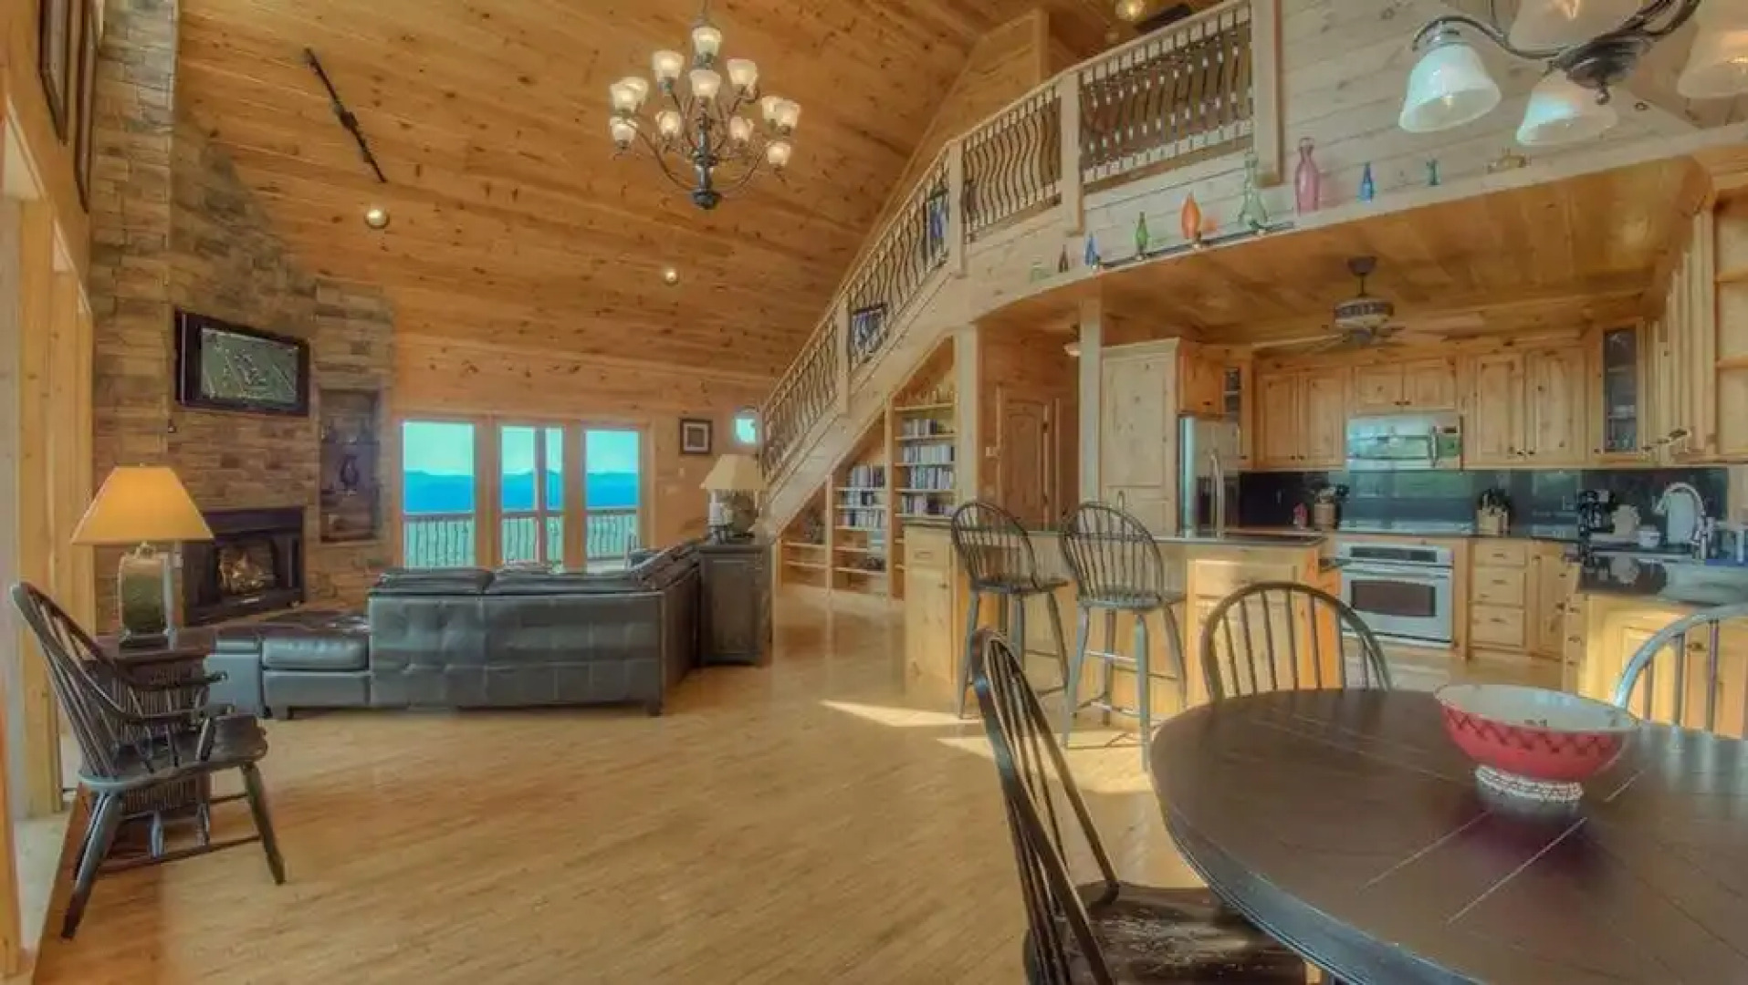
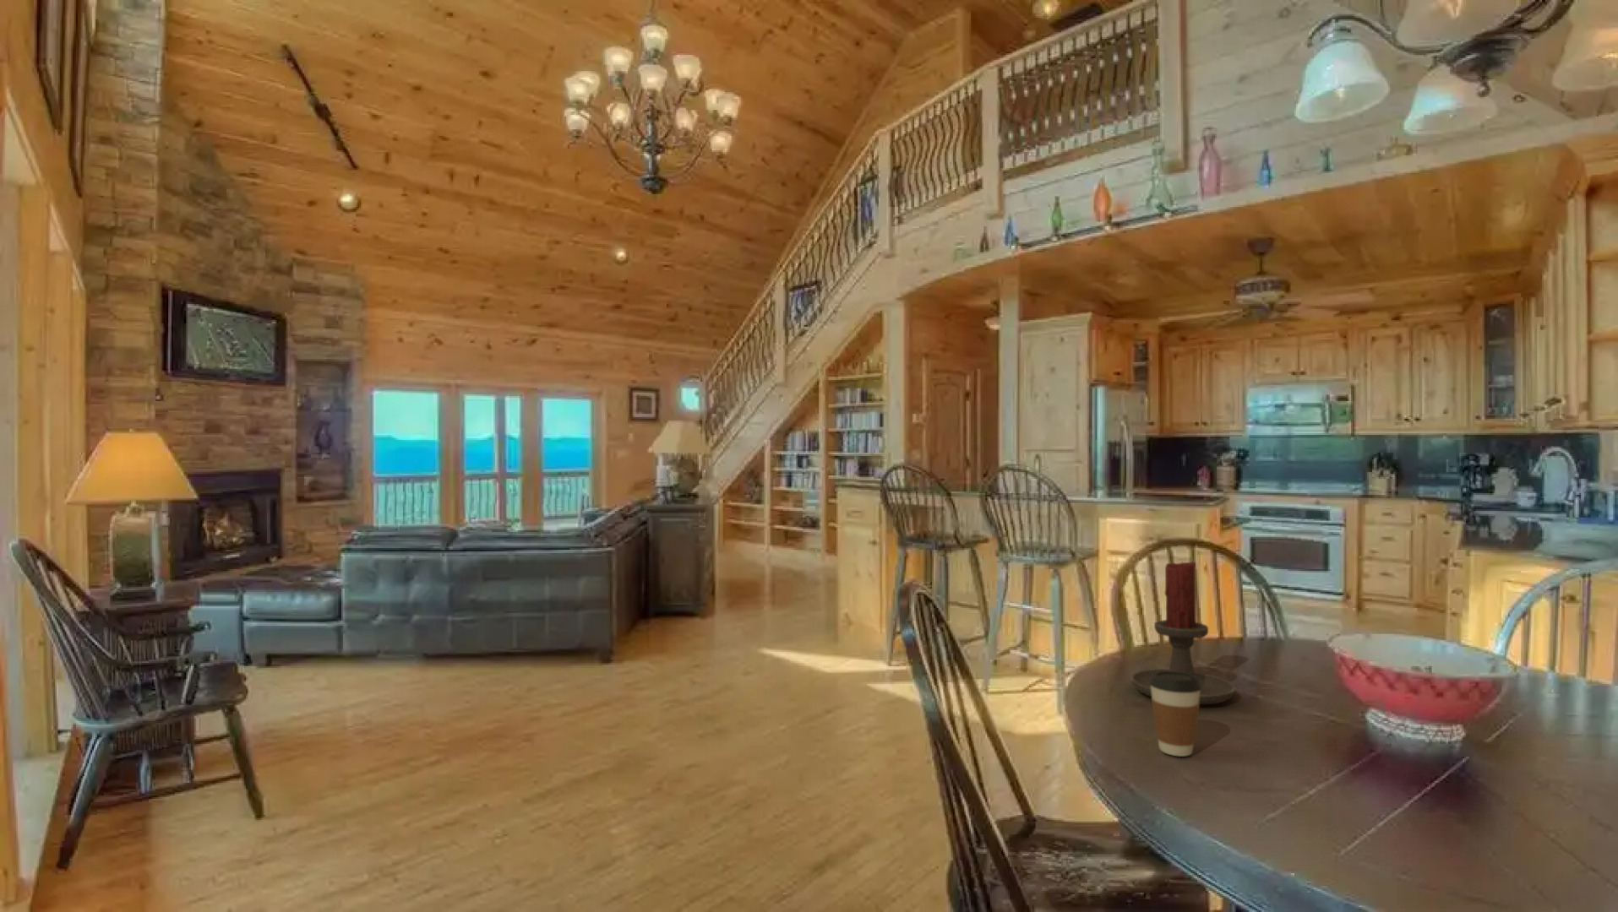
+ coffee cup (1175, 713)
+ candle holder (1181, 624)
